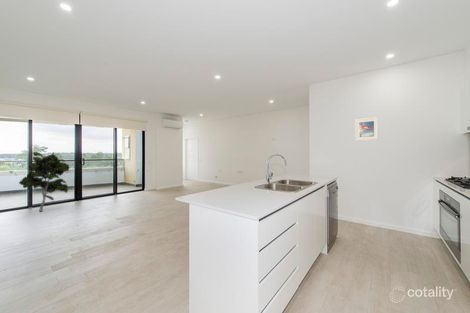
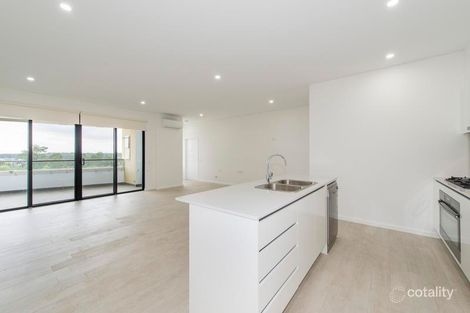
- indoor plant (45, 181)
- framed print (366, 129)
